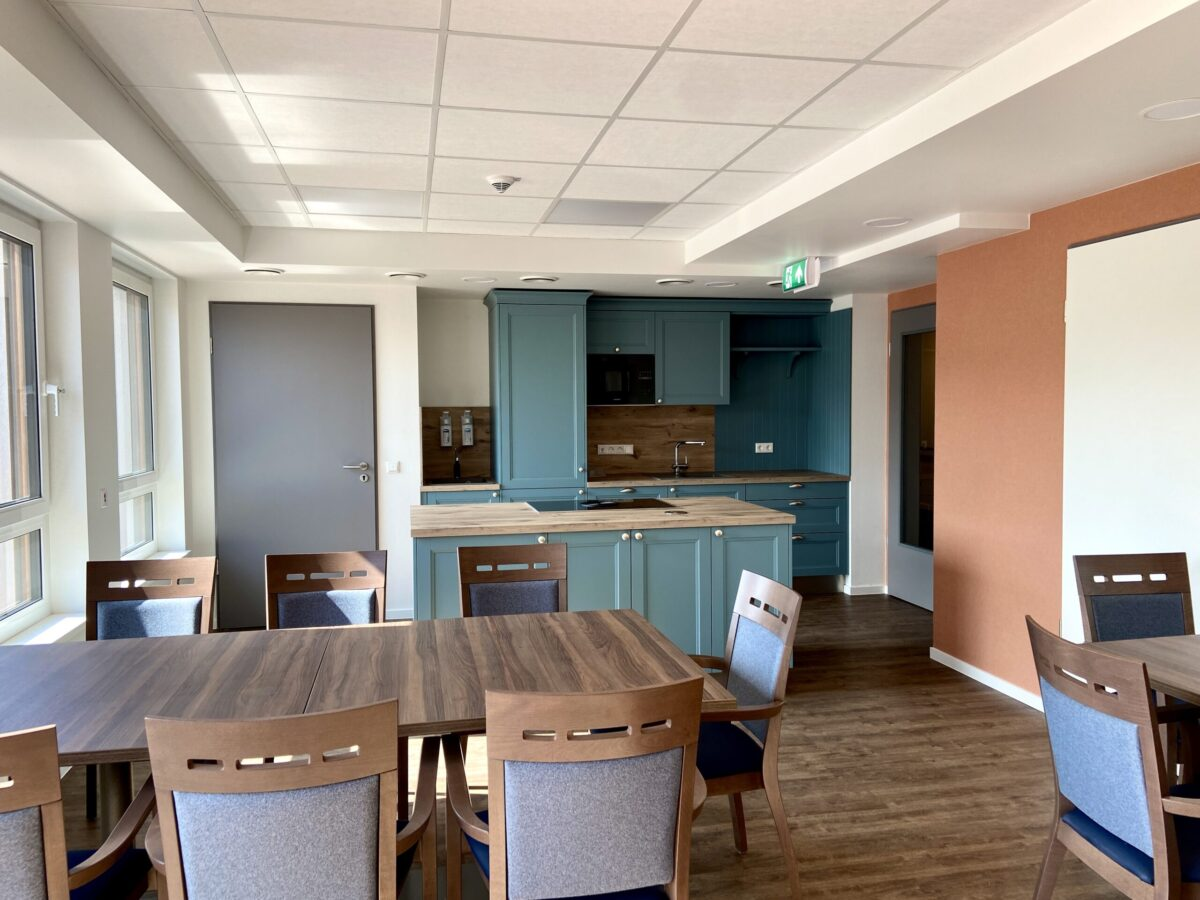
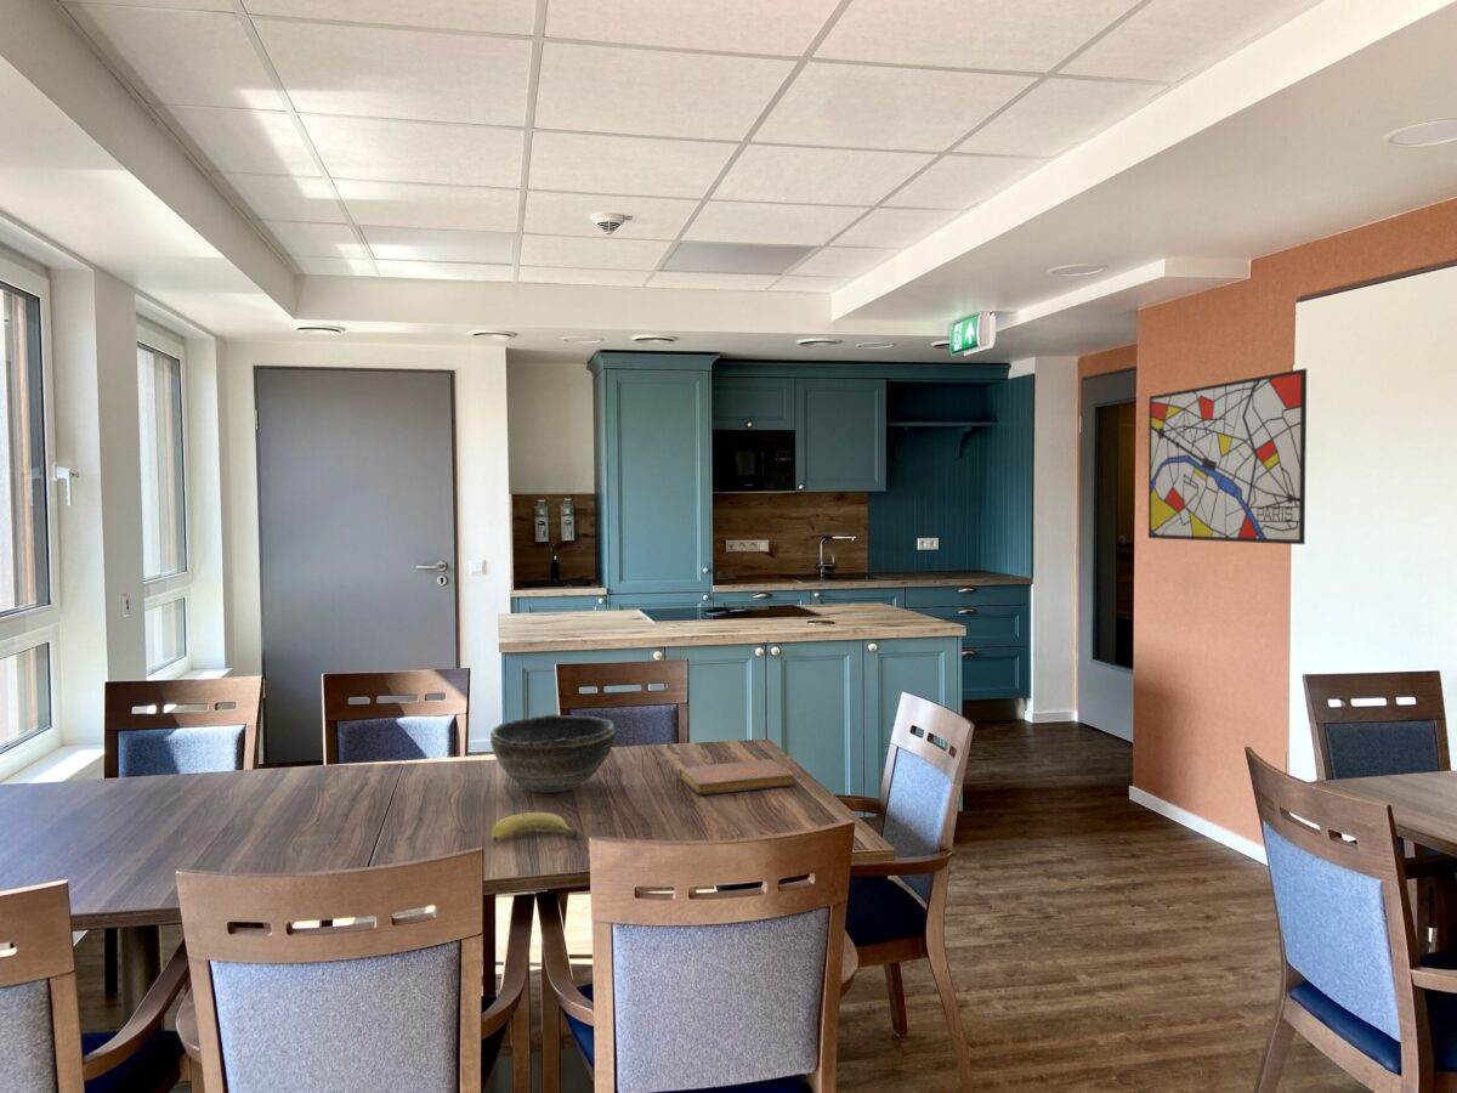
+ fruit (533, 825)
+ bowl (554, 755)
+ notebook (736, 775)
+ wall art (1218, 463)
